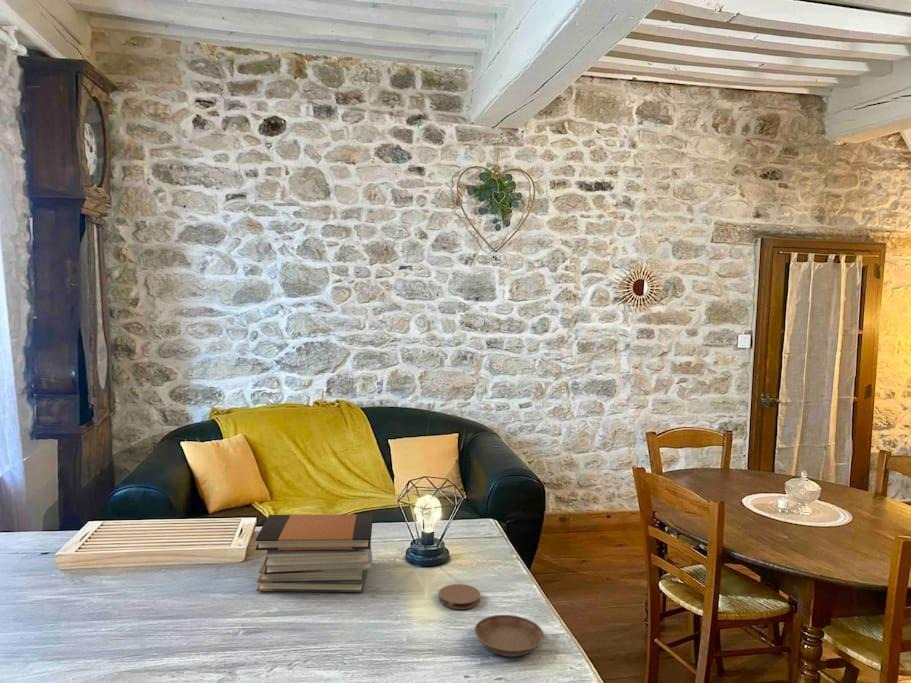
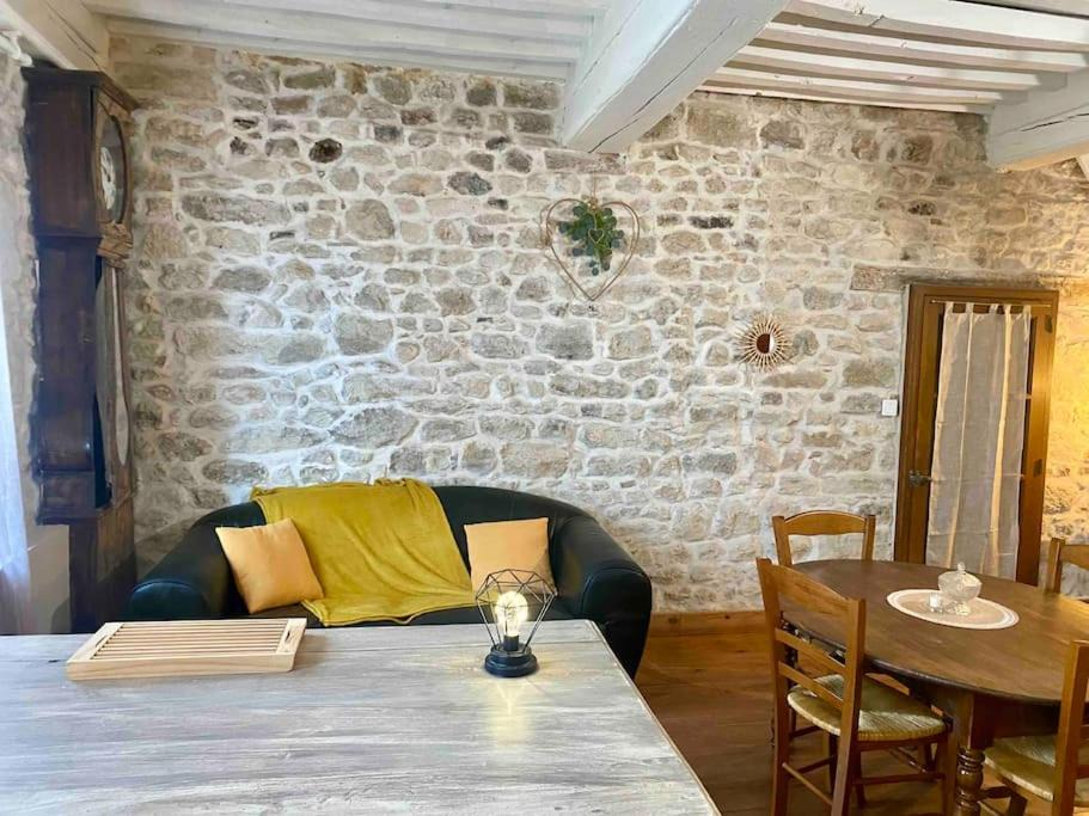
- book stack (317, 551)
- saucer (508, 637)
- coaster (459, 596)
